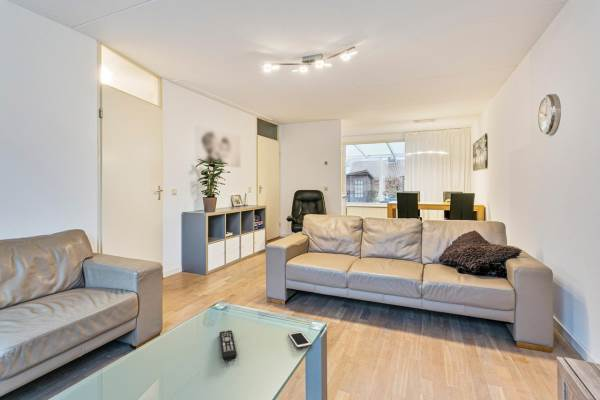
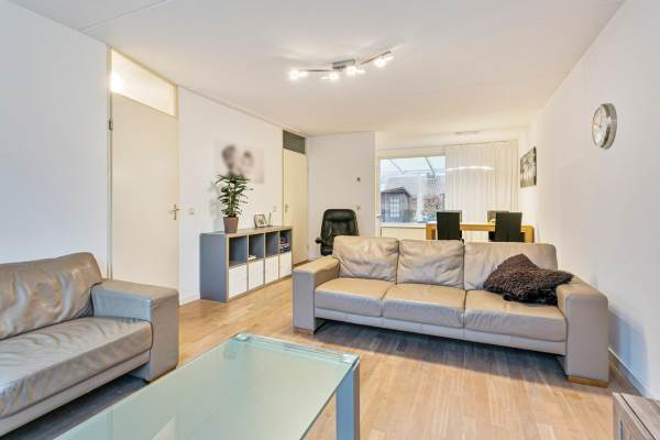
- cell phone (299, 339)
- remote control (227, 344)
